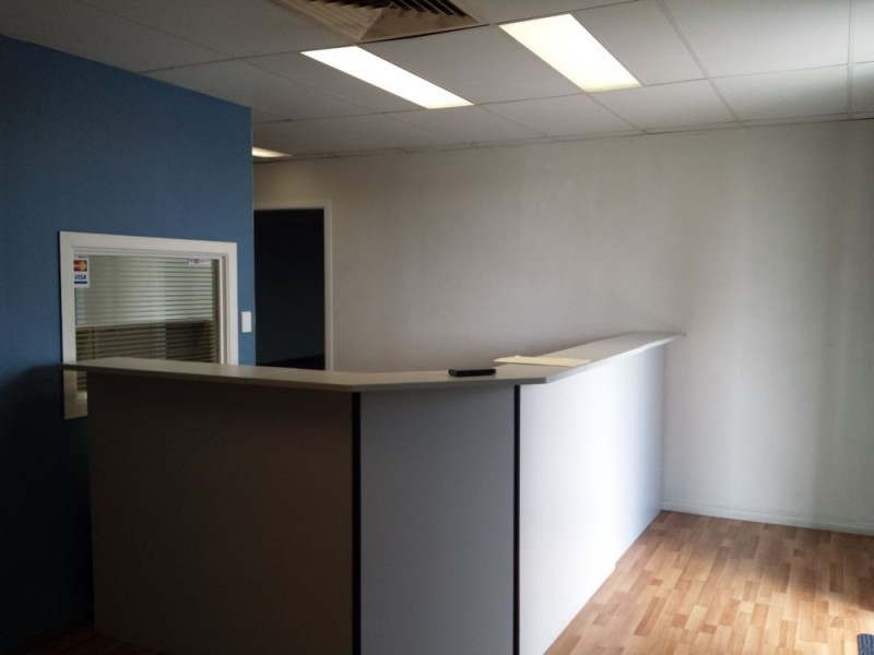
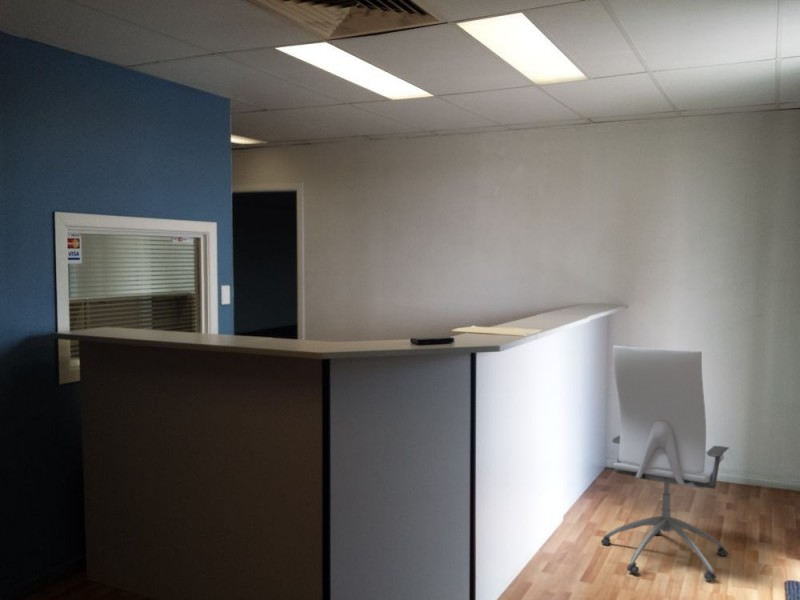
+ office chair (667, 450)
